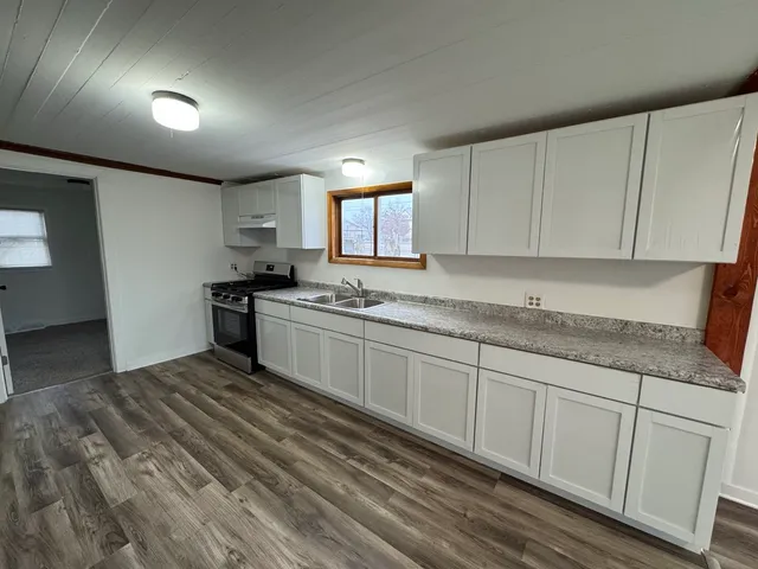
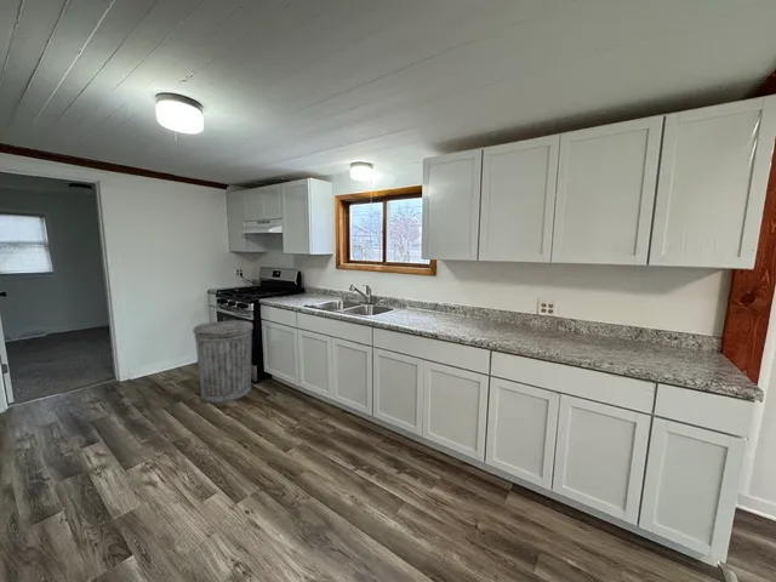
+ trash can (226, 359)
